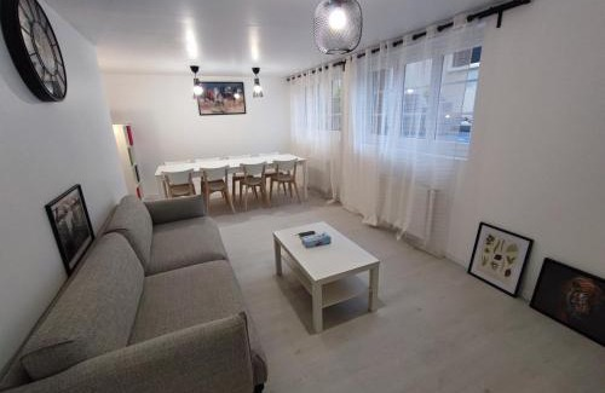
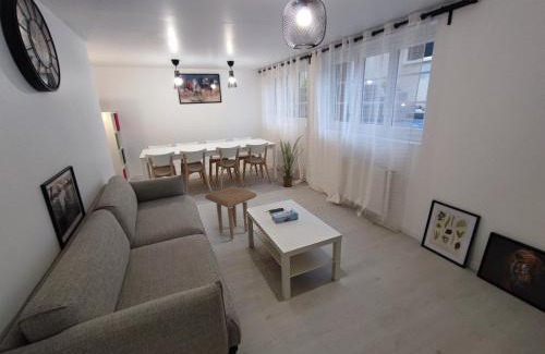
+ side table (232, 213)
+ house plant (289, 161)
